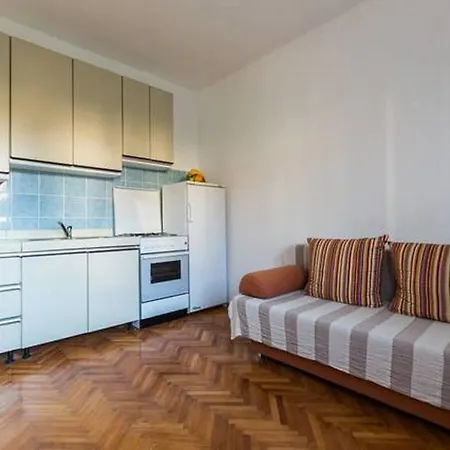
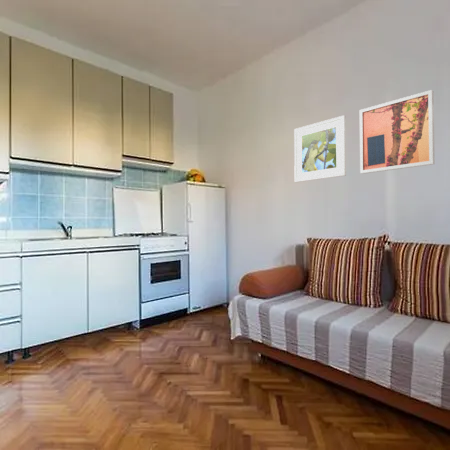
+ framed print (318, 150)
+ wall art (394, 135)
